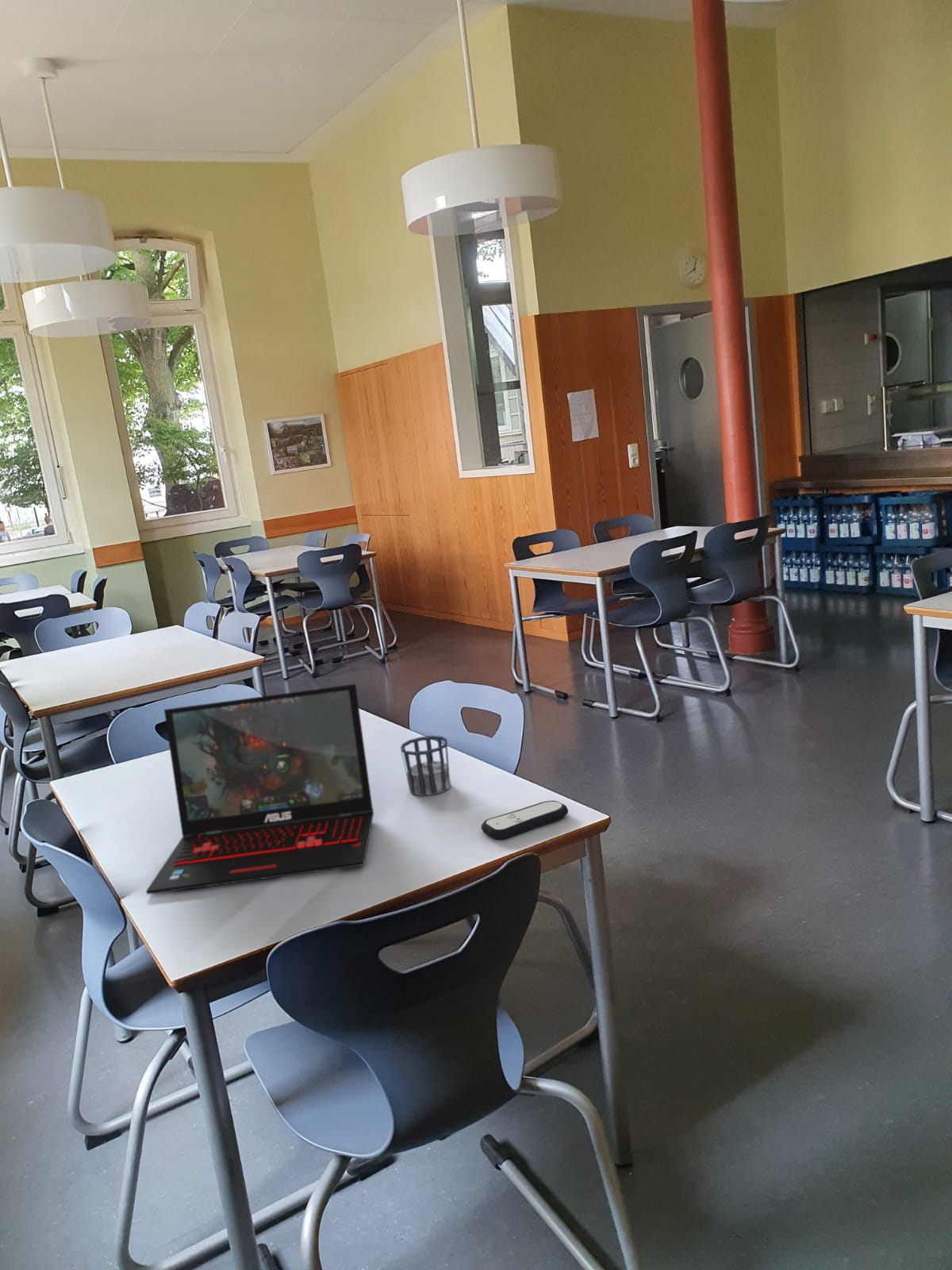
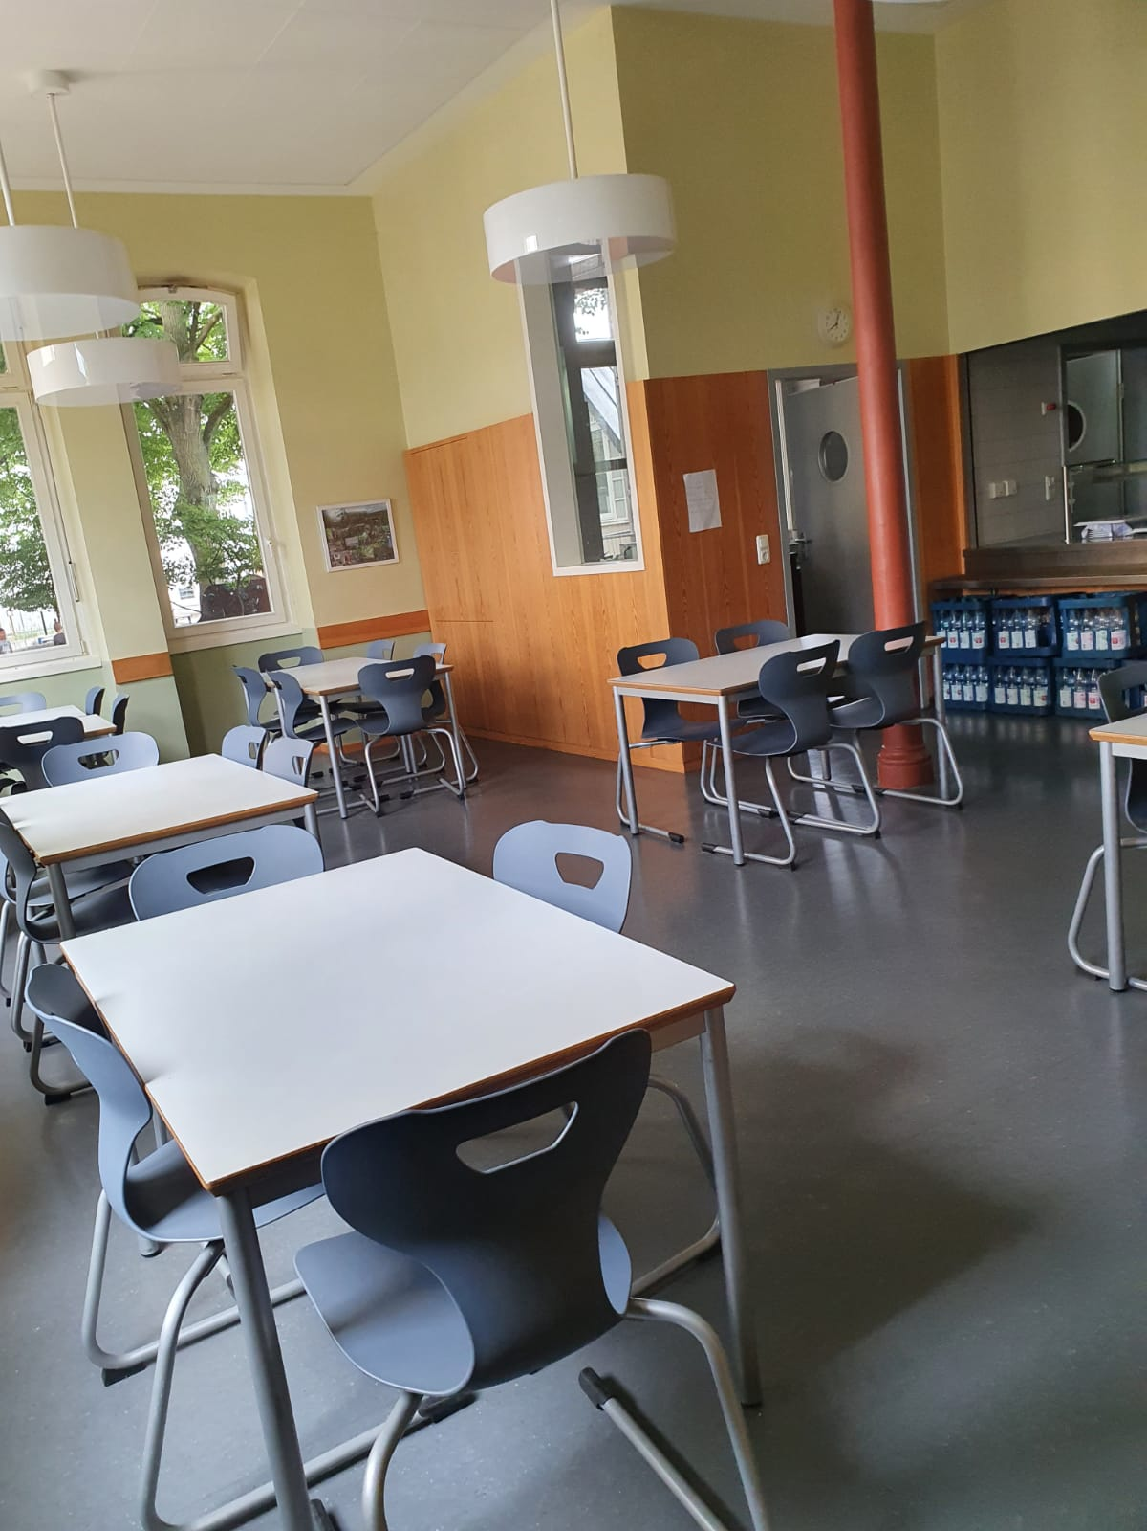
- cup (427, 765)
- remote control (525, 818)
- laptop (258, 784)
